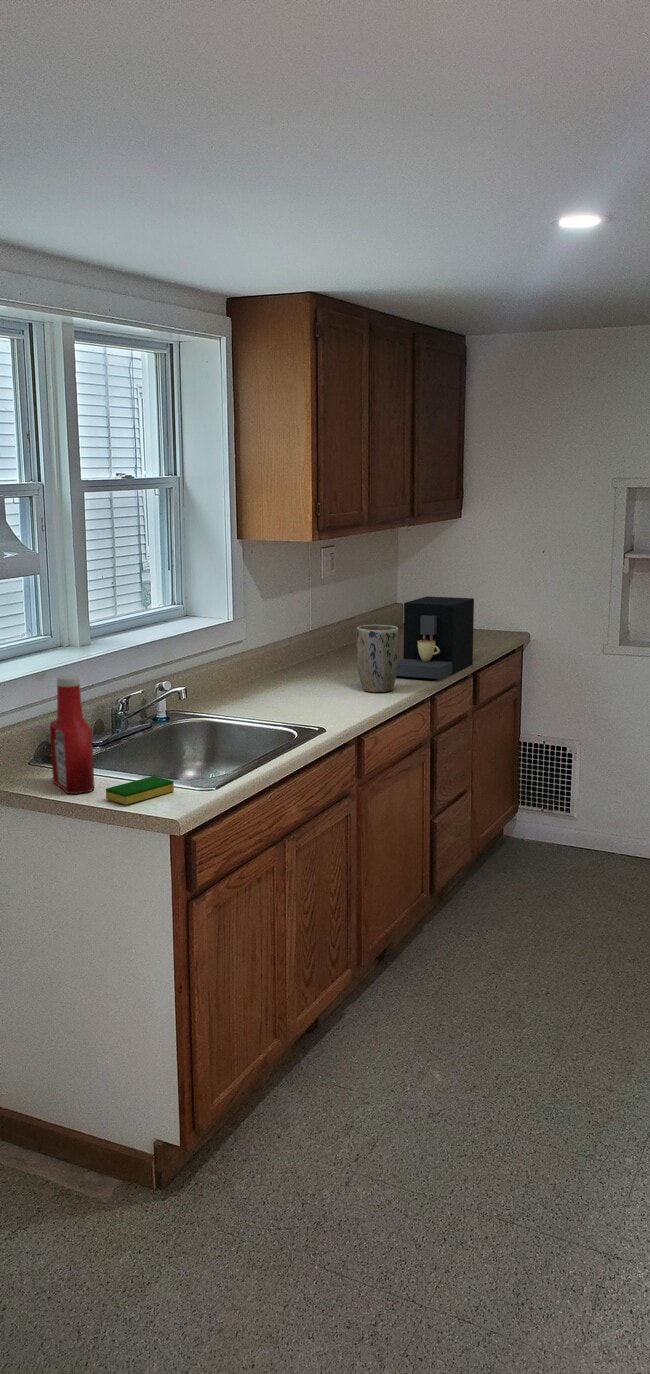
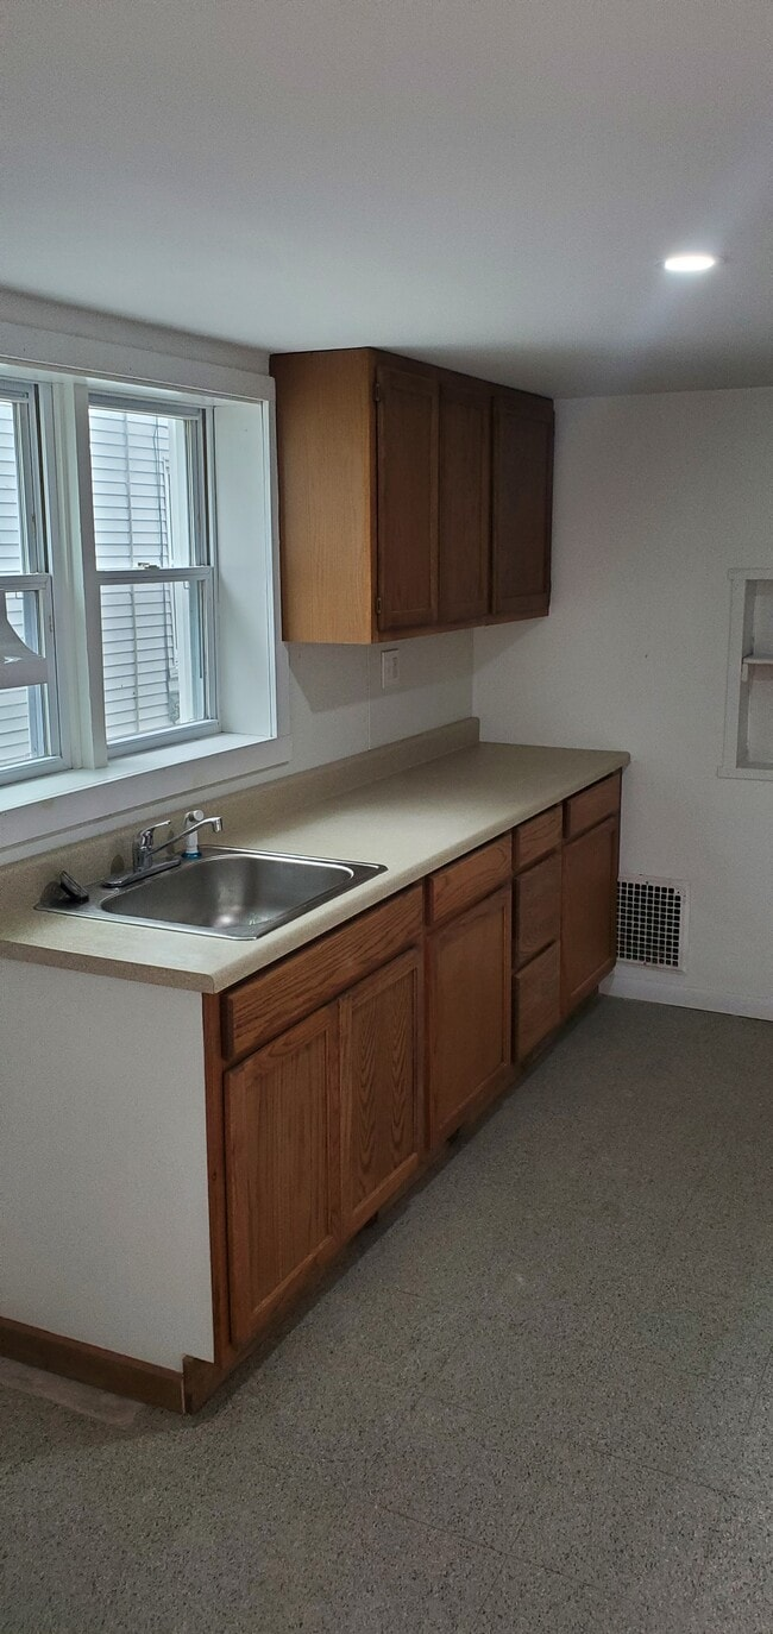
- coffee maker (432, 636)
- soap bottle (70, 731)
- dish sponge (140, 789)
- plant pot (377, 658)
